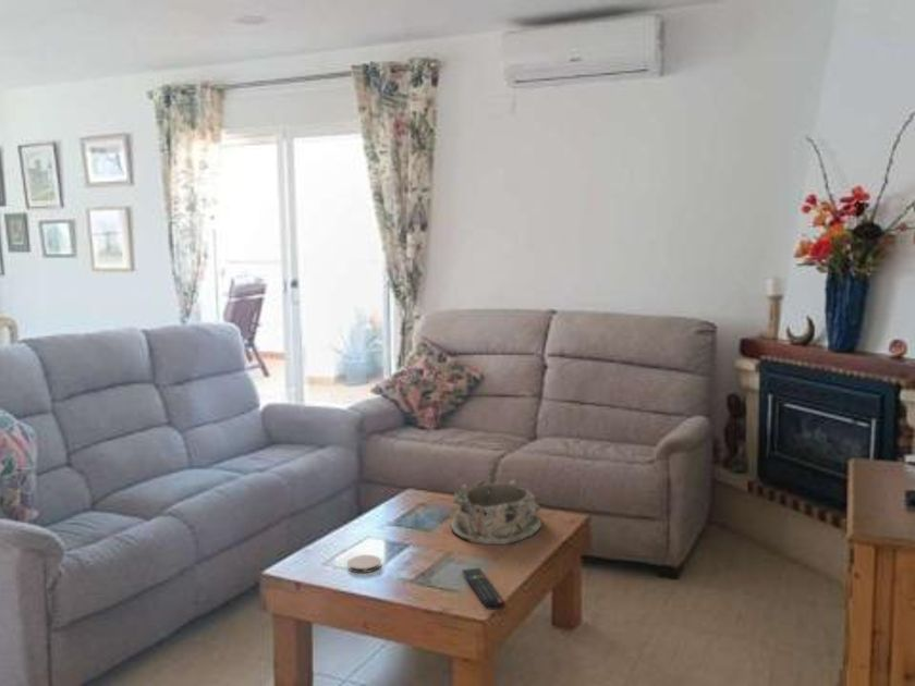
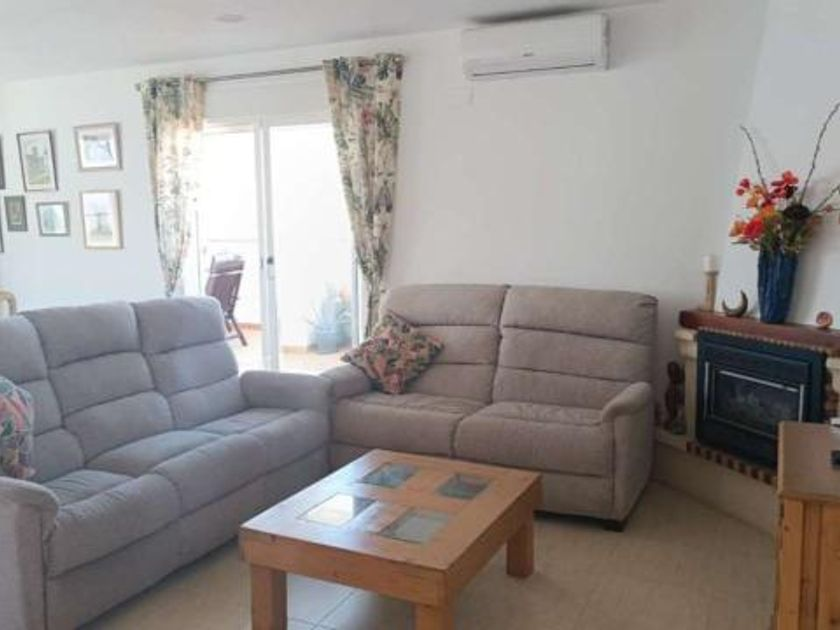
- coaster (364, 563)
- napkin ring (496, 507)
- remote control (483, 588)
